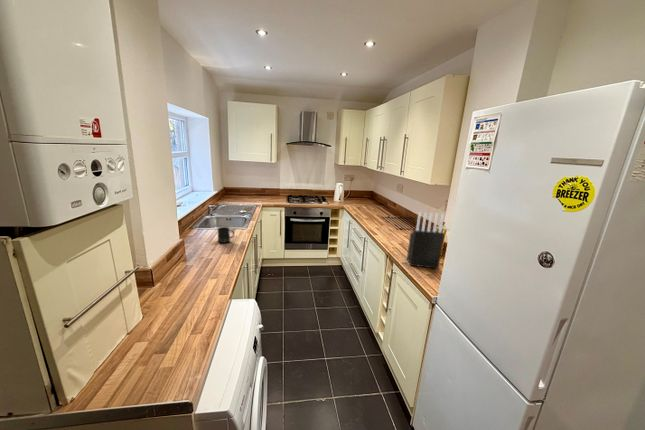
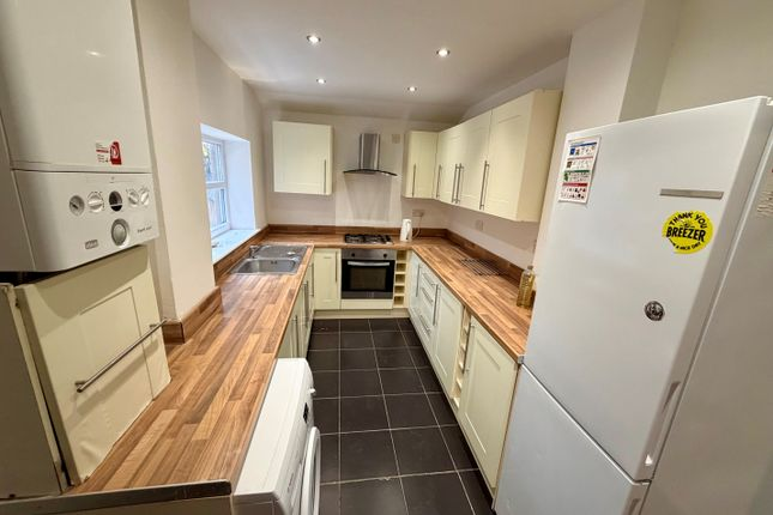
- knife block (425, 238)
- mug (226, 235)
